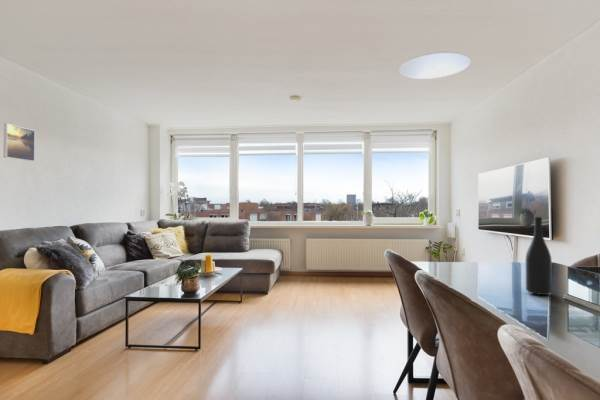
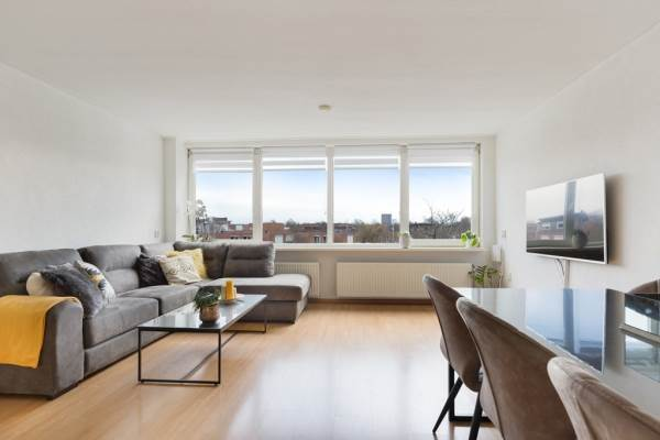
- ceiling lamp (433, 64)
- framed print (19, 143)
- wine bottle (538, 255)
